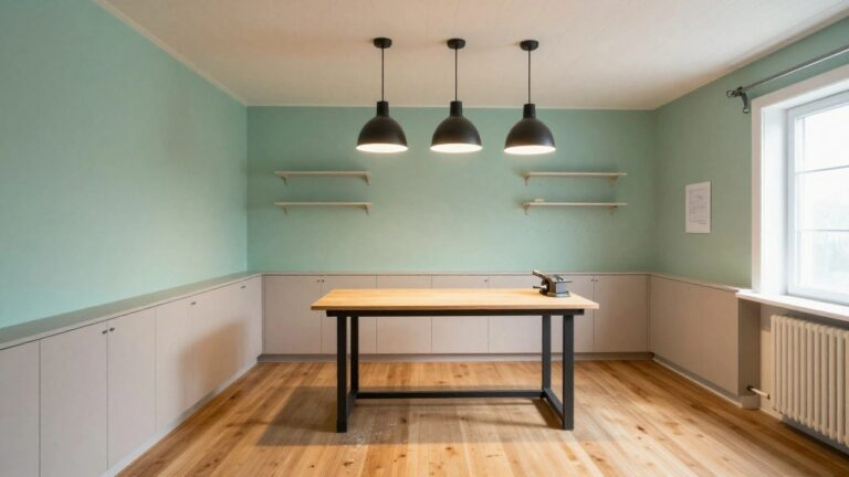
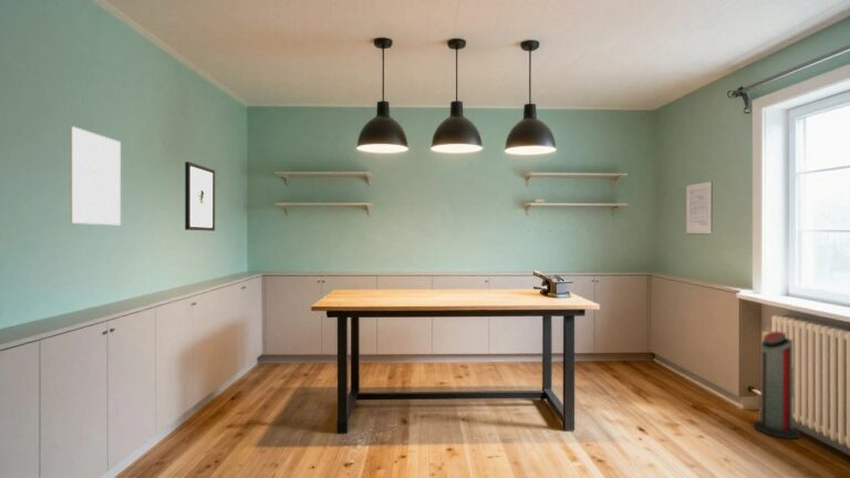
+ air purifier (776, 381)
+ wall art (97, 179)
+ wall art (200, 198)
